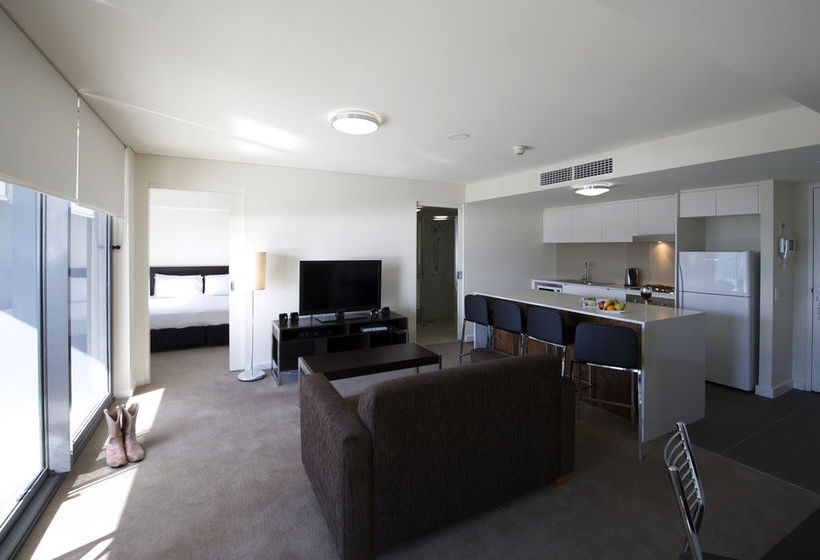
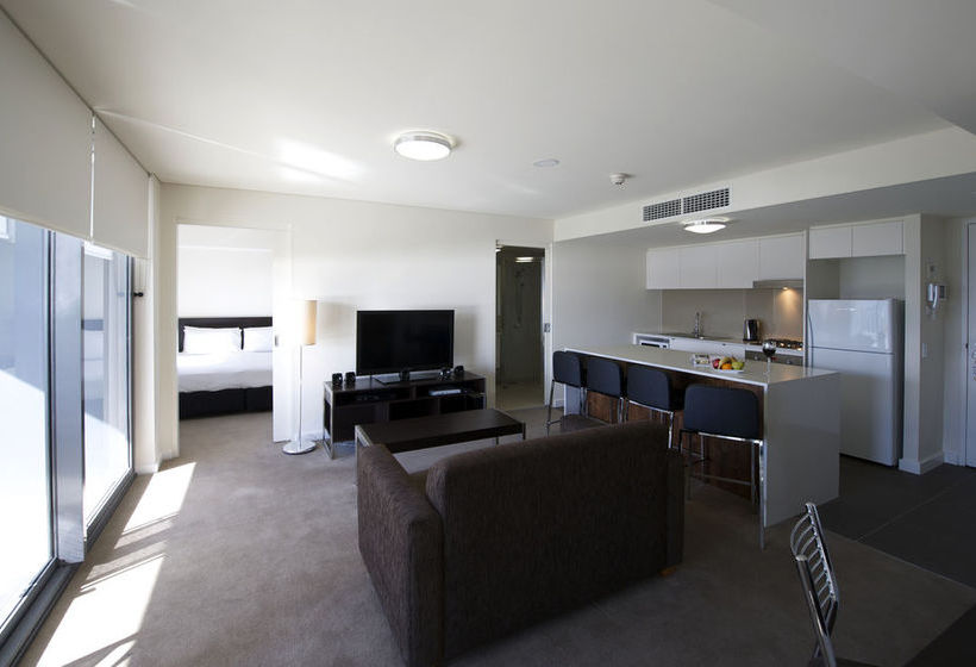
- boots (124, 431)
